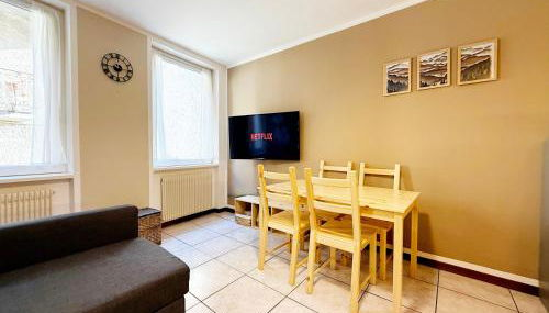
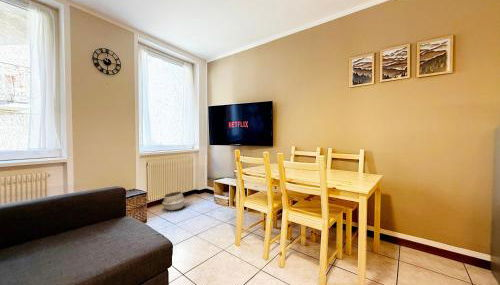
+ woven basket (173, 198)
